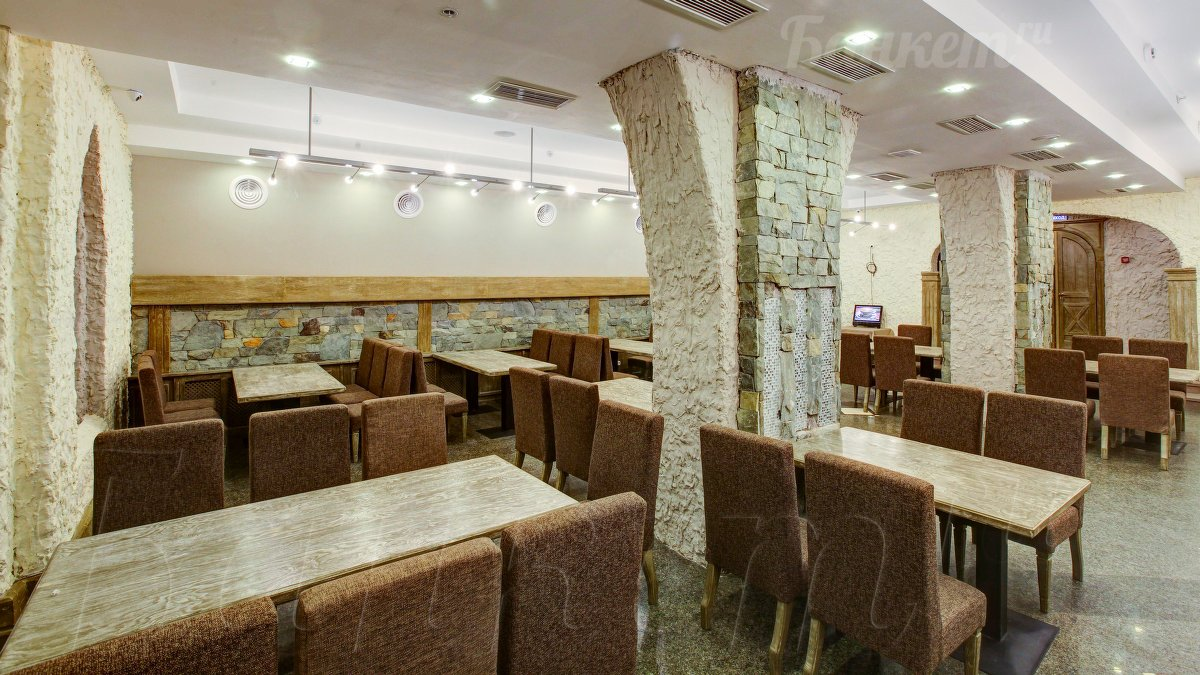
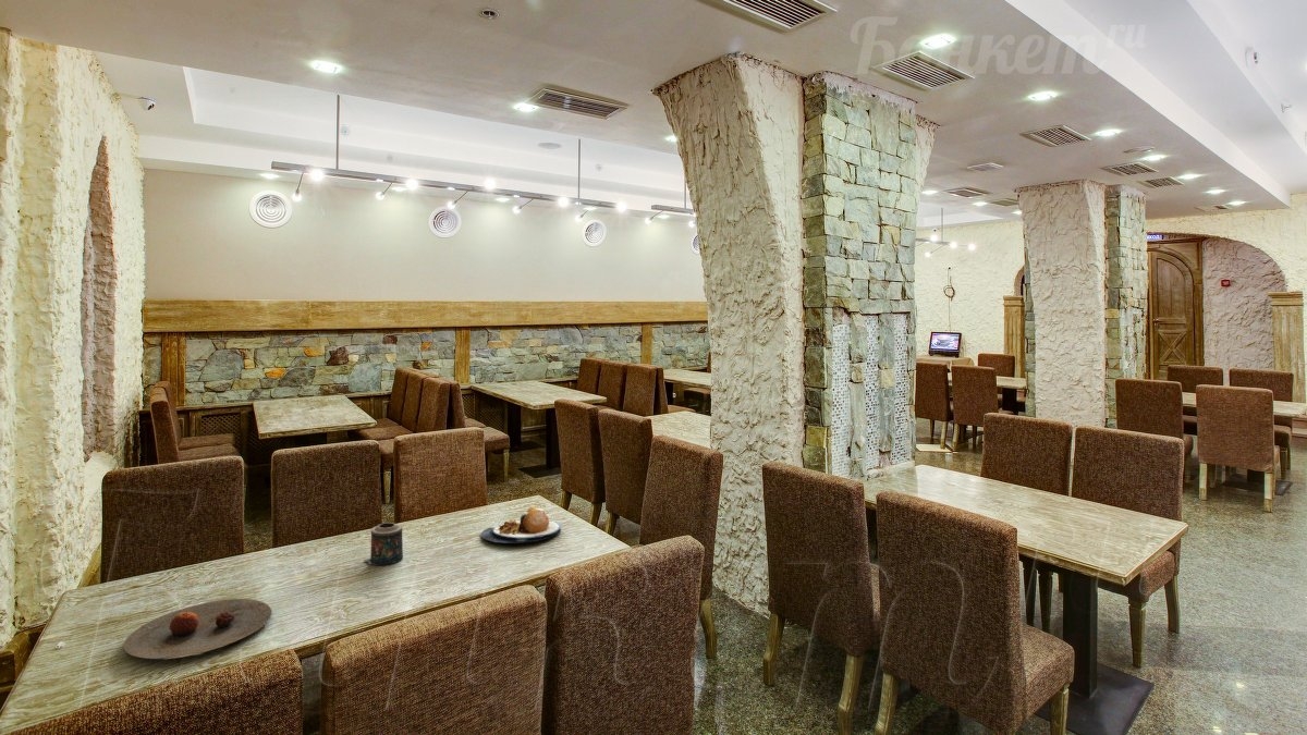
+ candle (382, 541)
+ plate (201, 621)
+ plate (521, 520)
